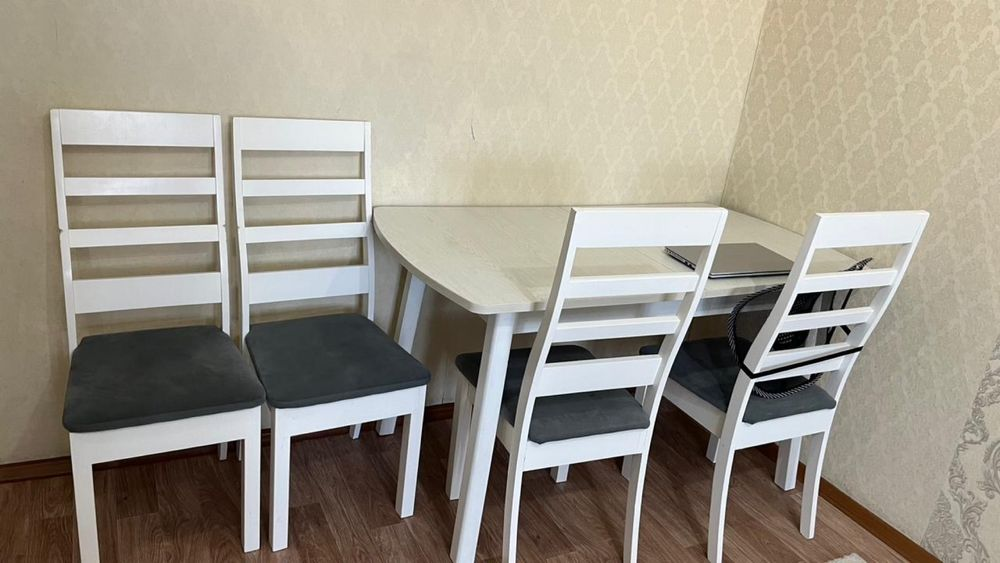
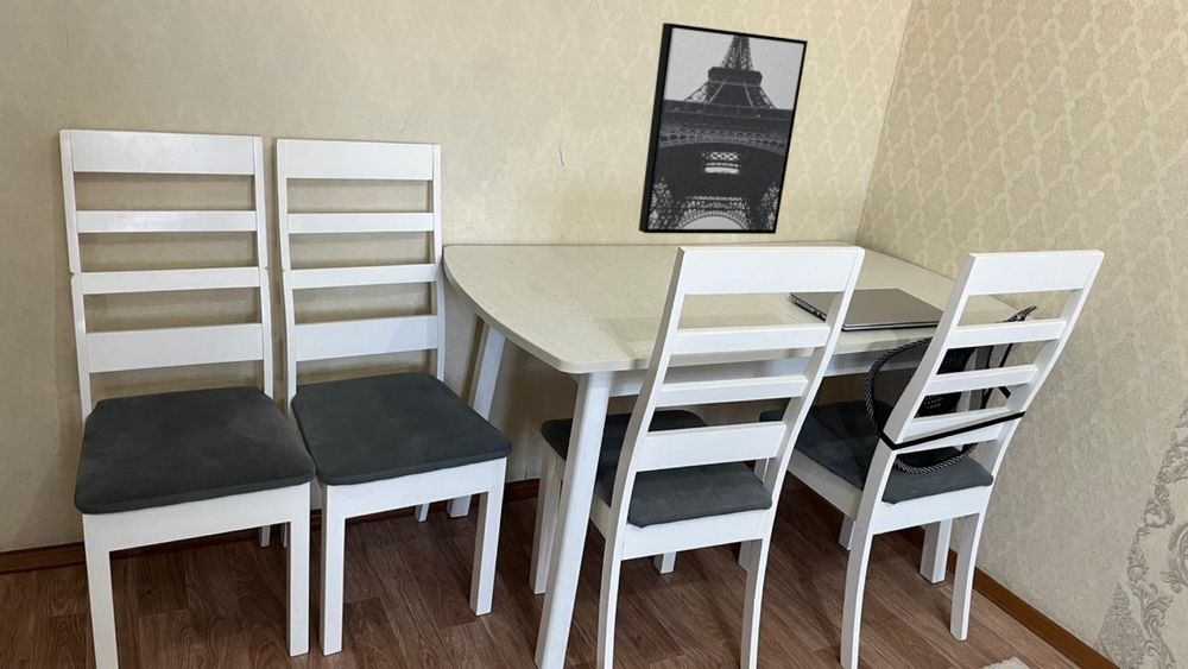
+ wall art (722, 135)
